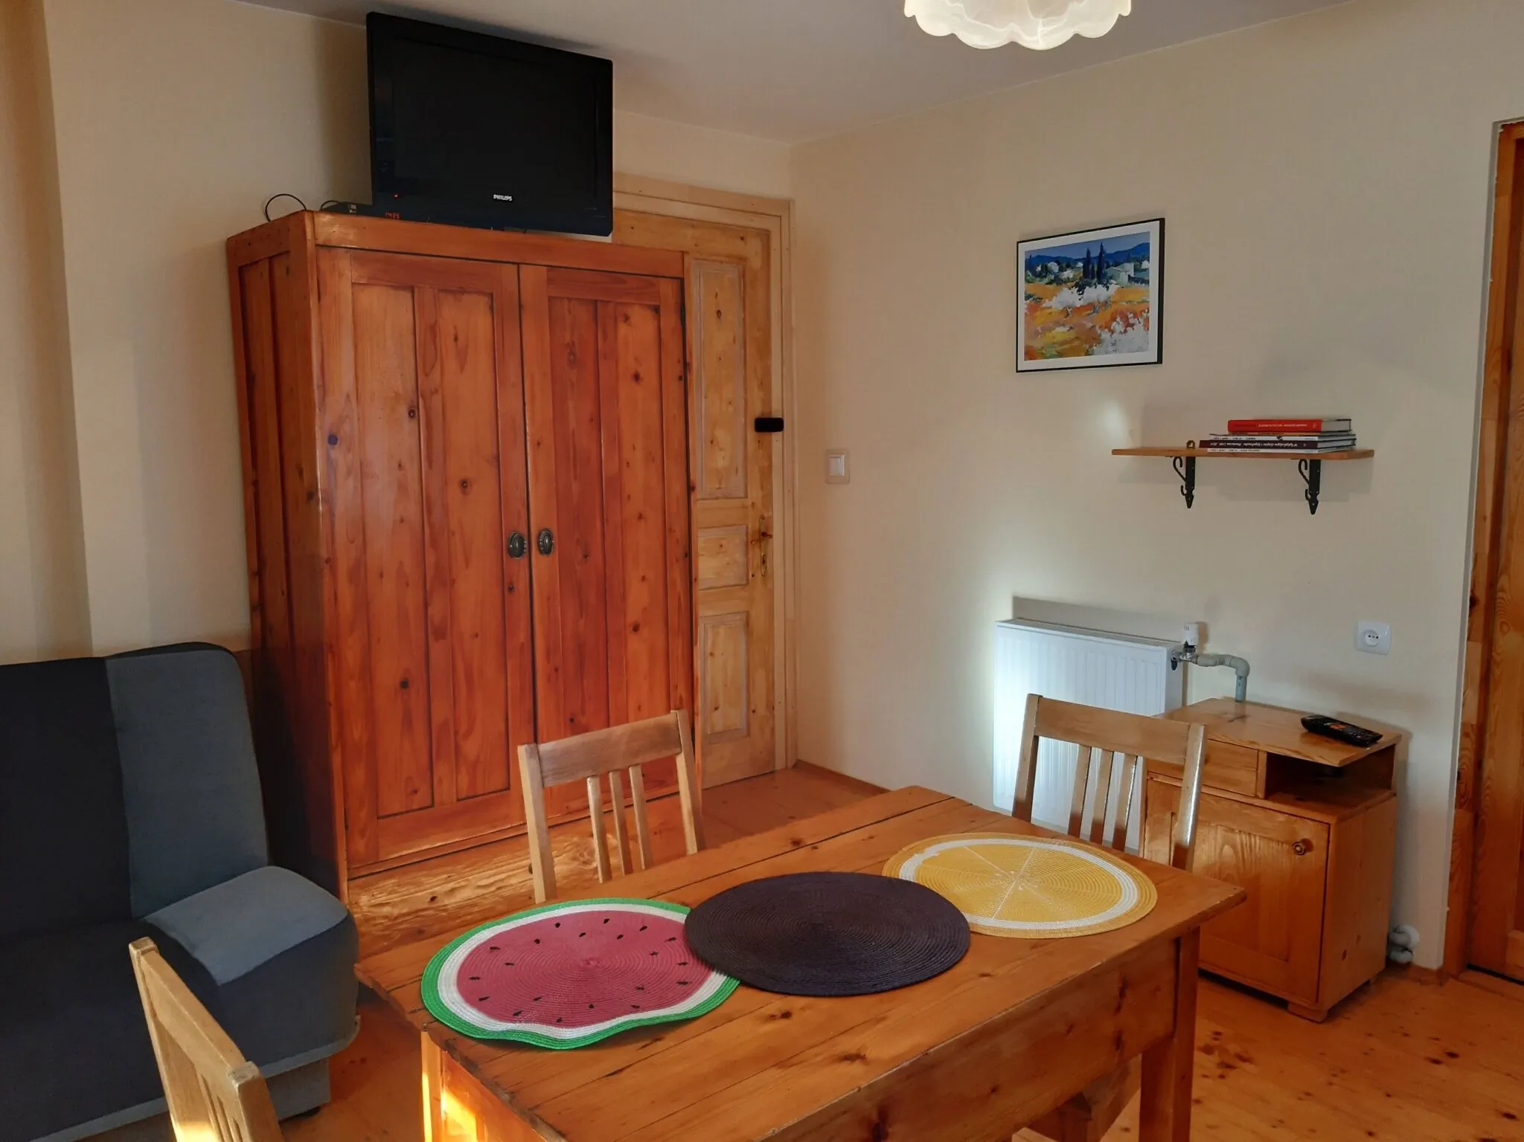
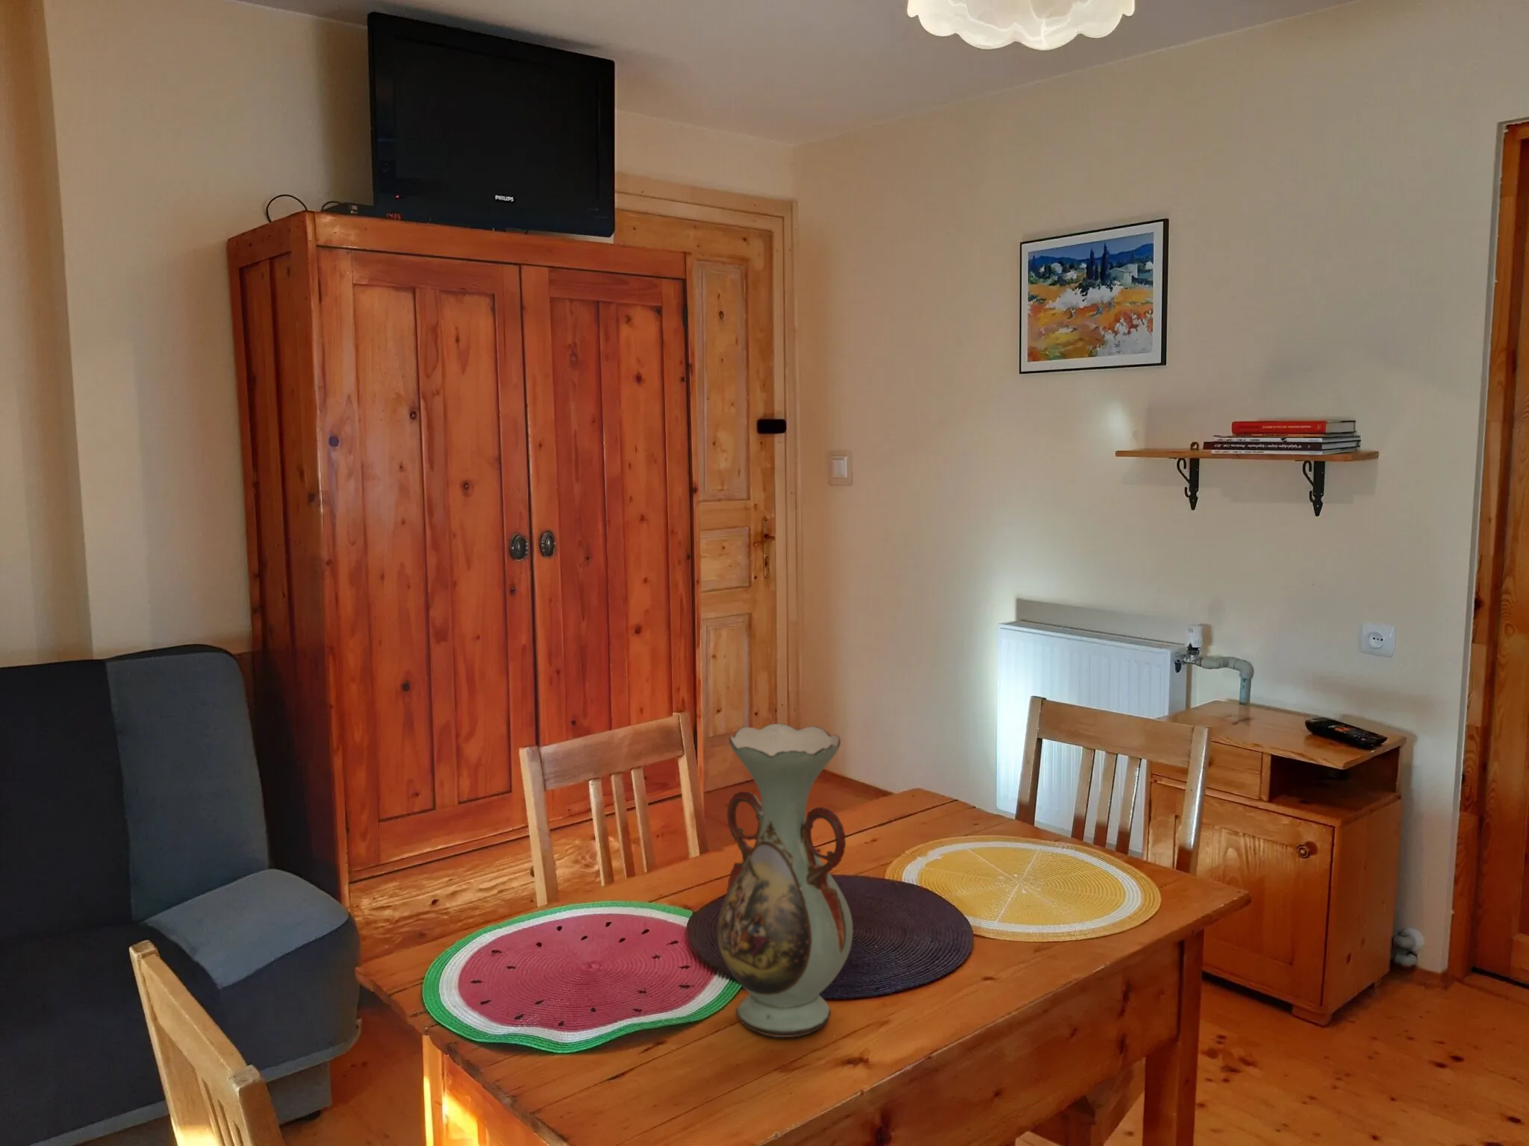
+ decorative vase (784, 876)
